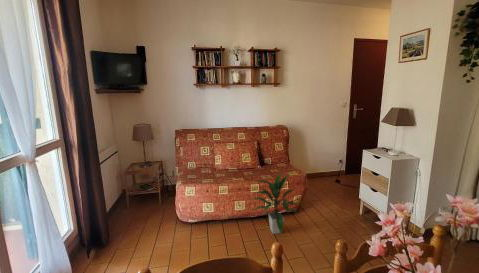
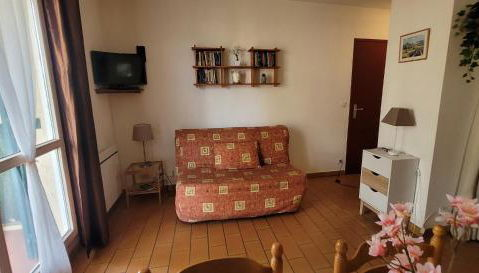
- indoor plant (275, 203)
